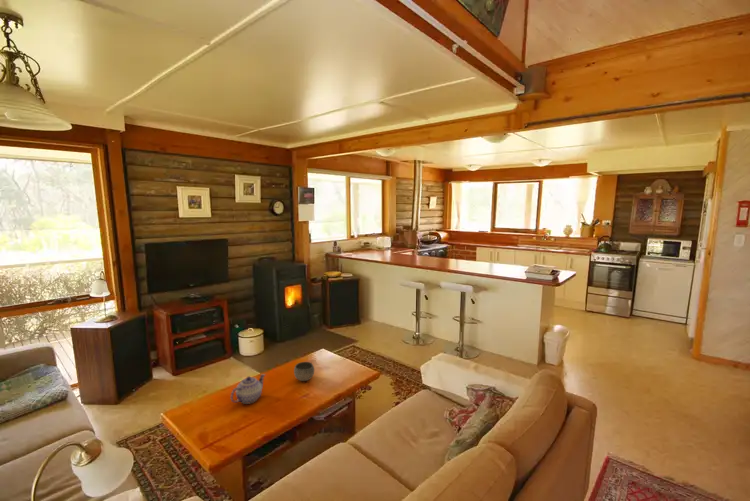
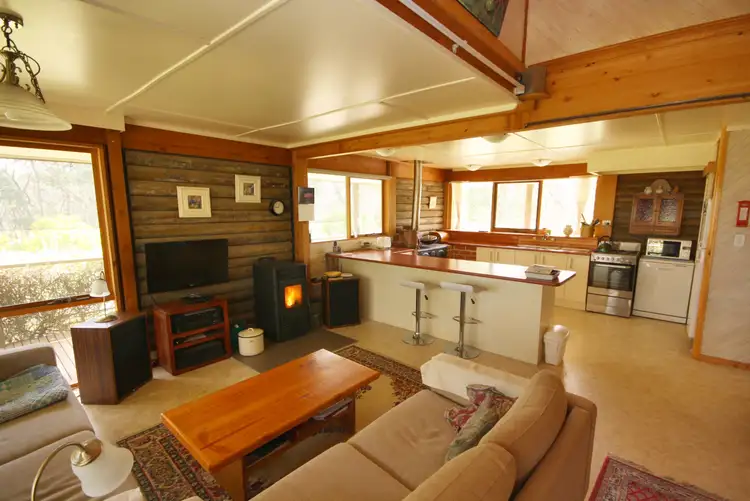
- teapot (249, 388)
- bowl (304, 372)
